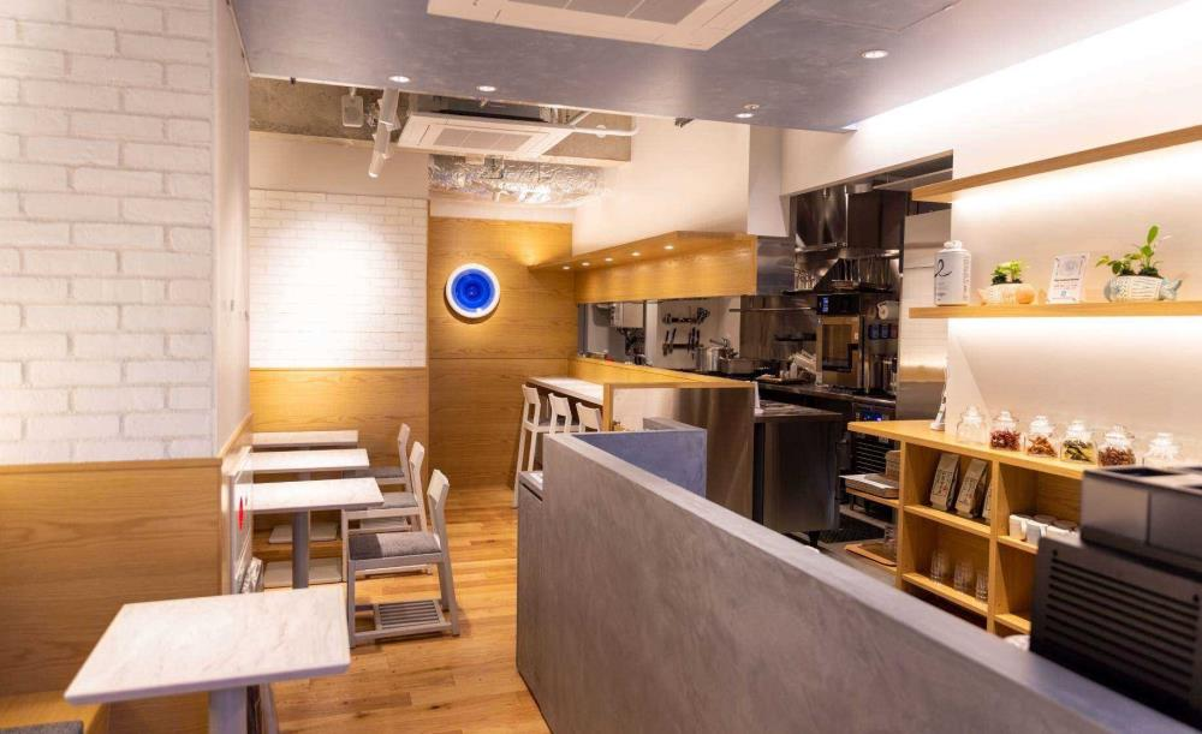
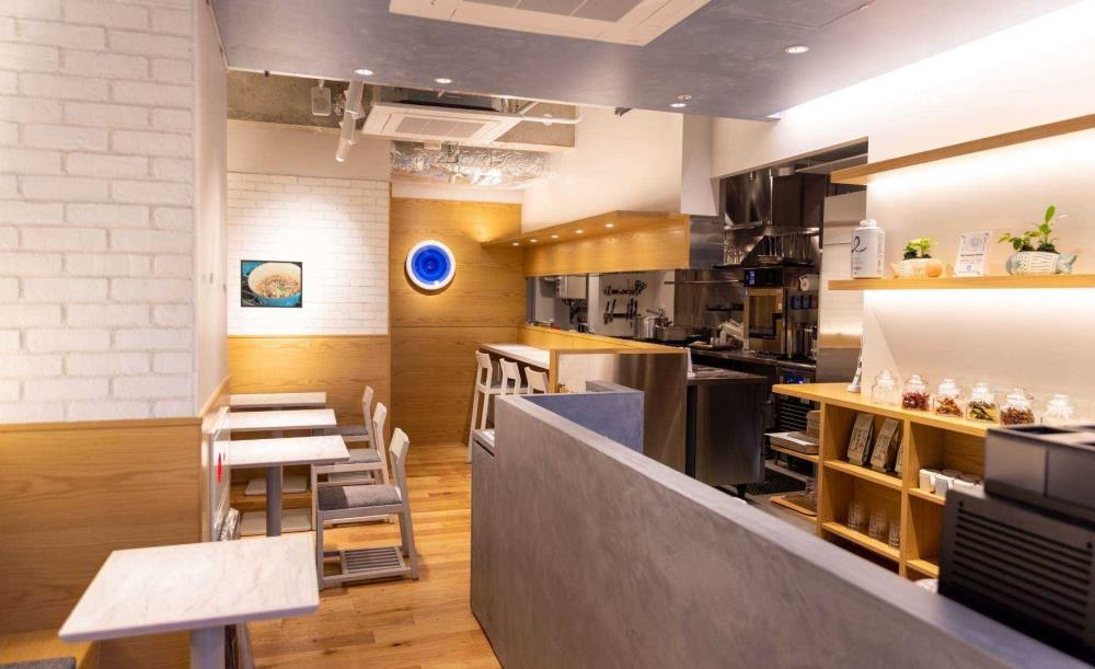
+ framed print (272, 284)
